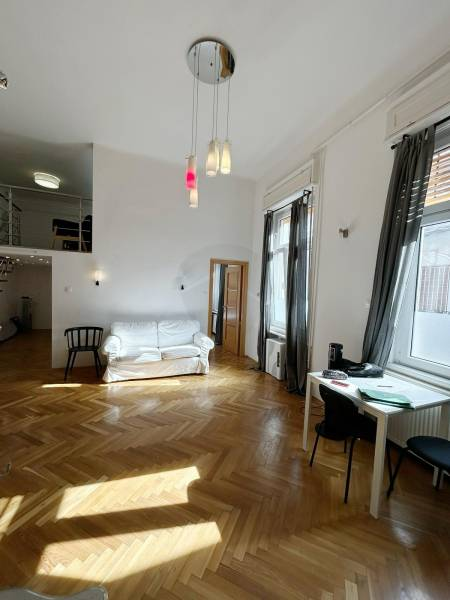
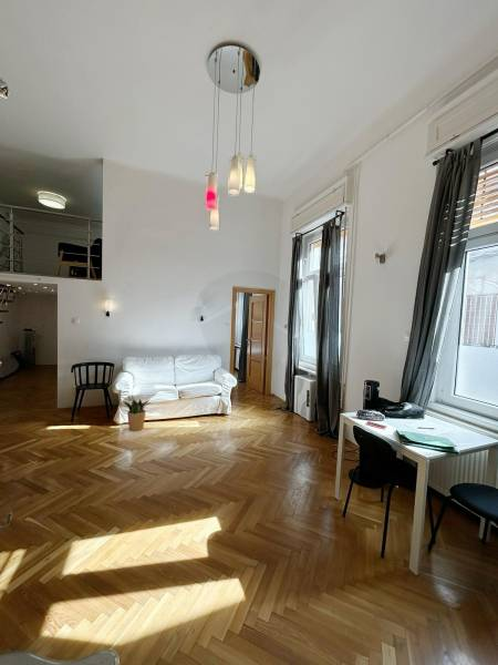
+ potted plant (136, 413)
